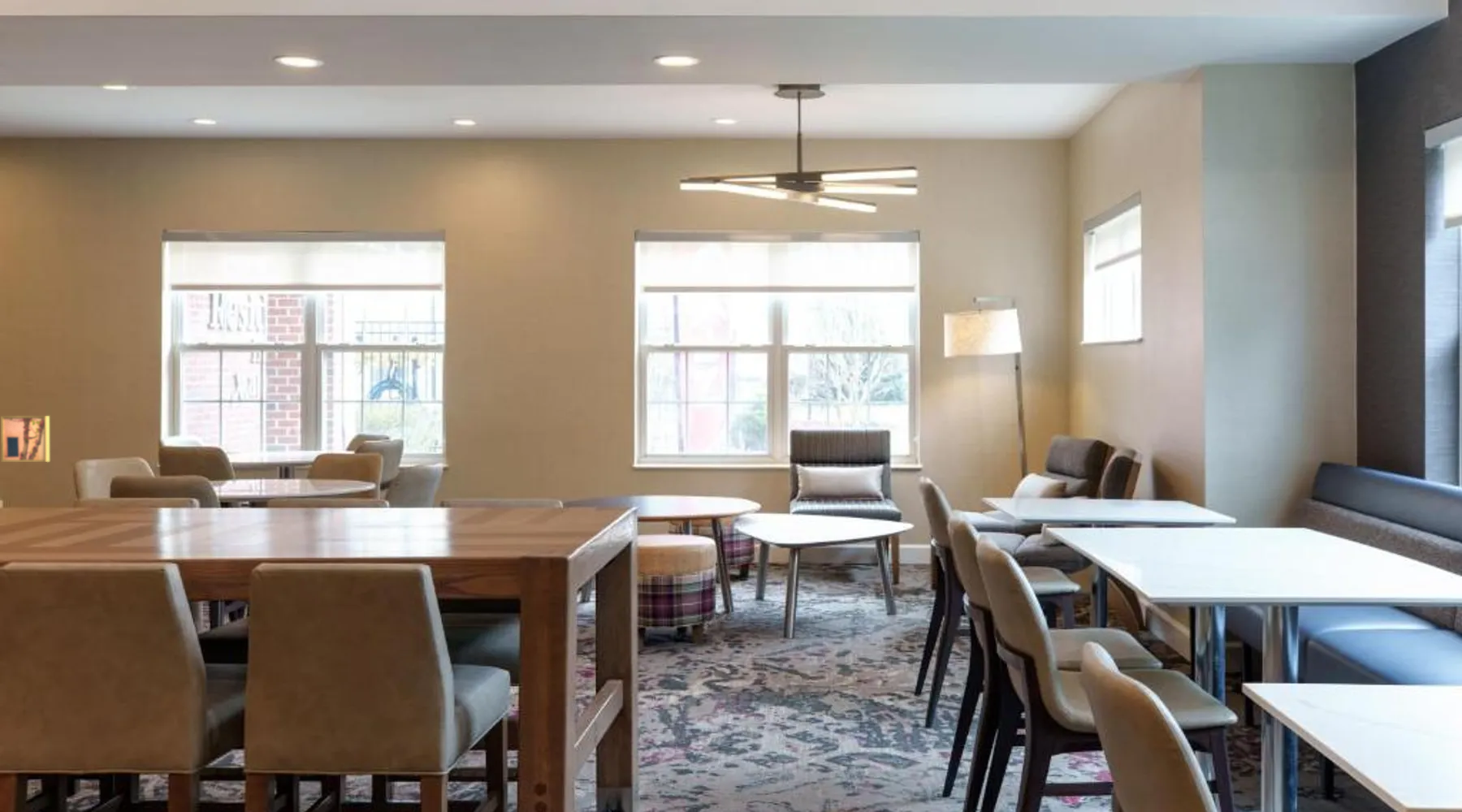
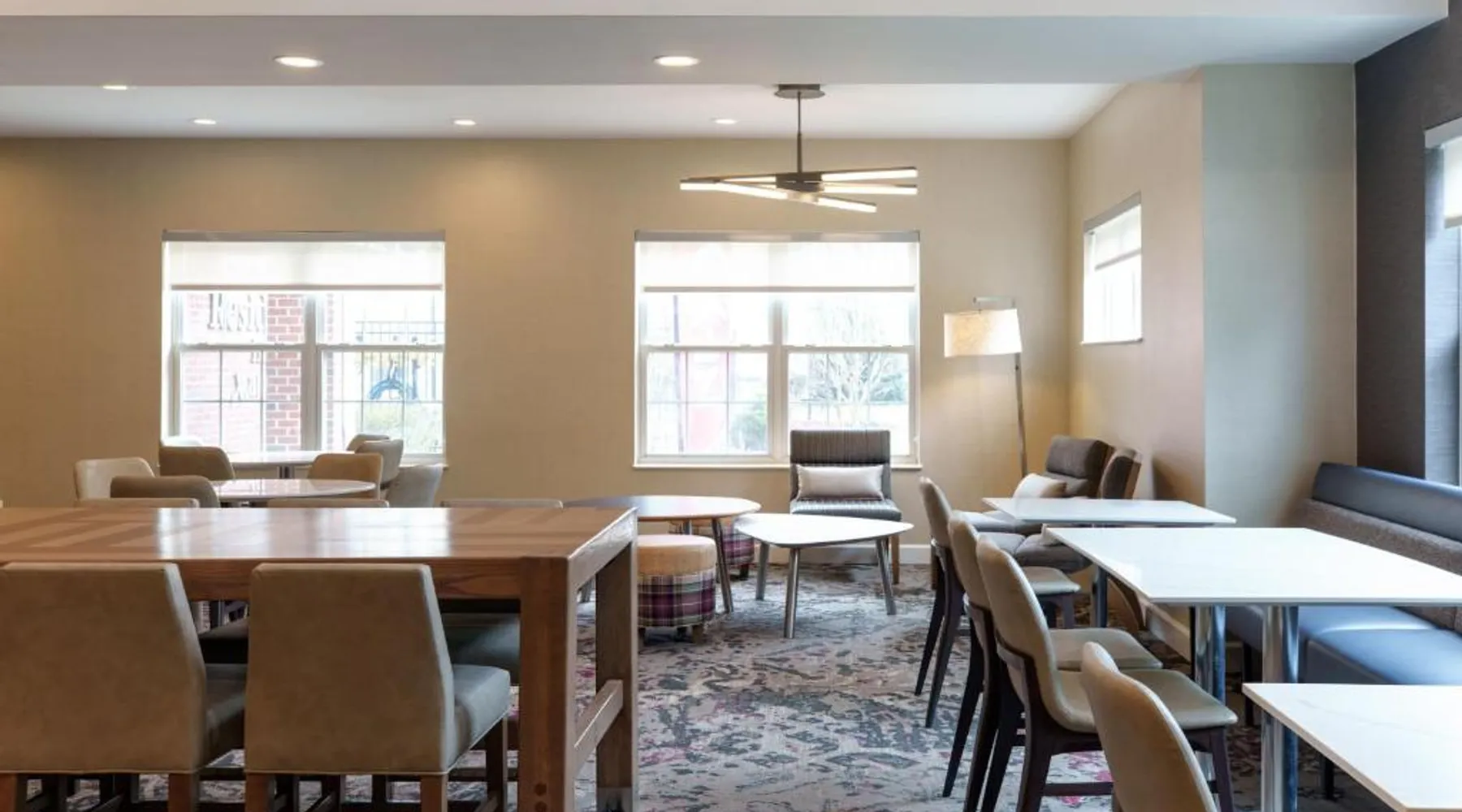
- wall art (25, 438)
